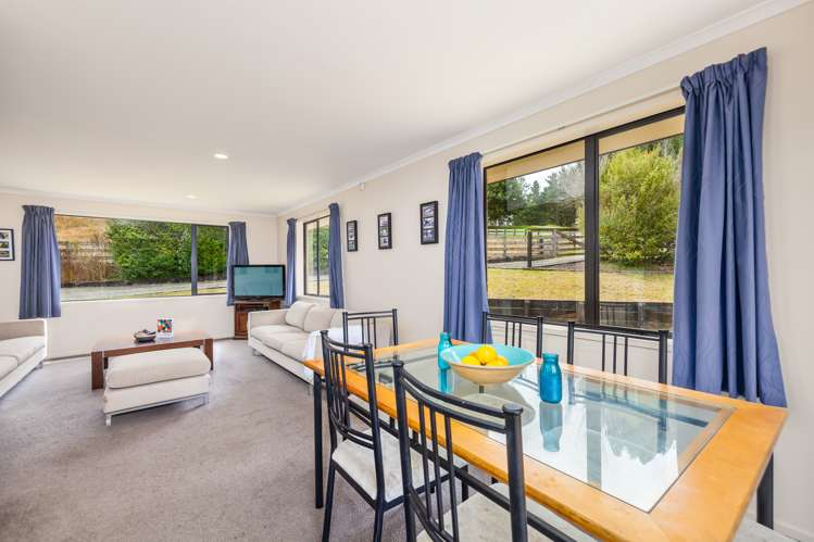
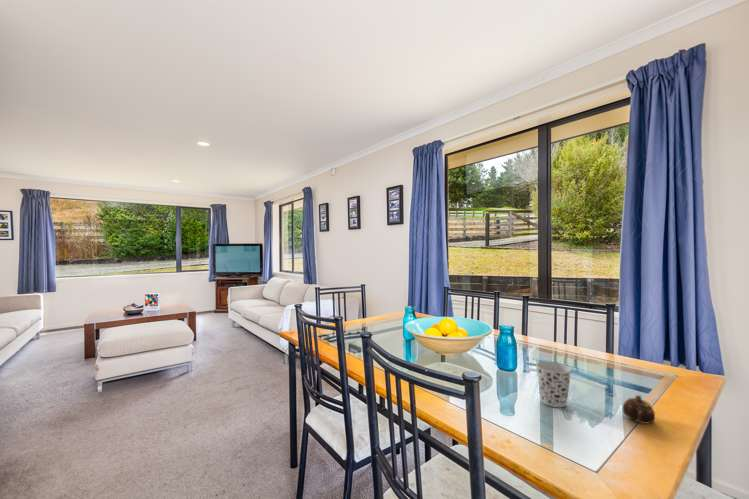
+ cup (553, 384)
+ teapot (638, 407)
